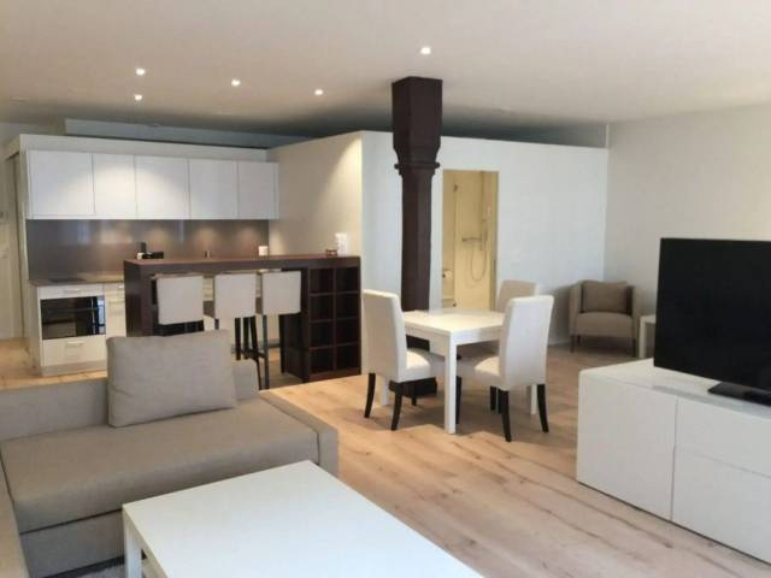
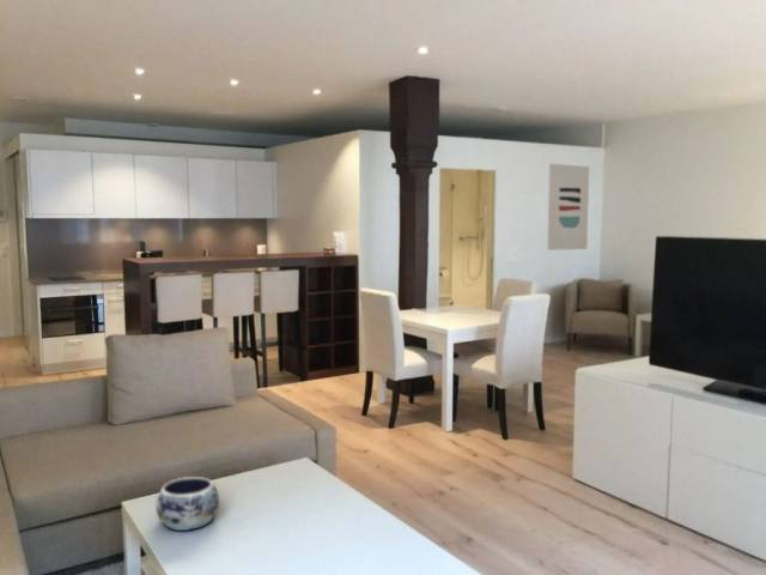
+ wall art (569, 207)
+ decorative bowl (188, 502)
